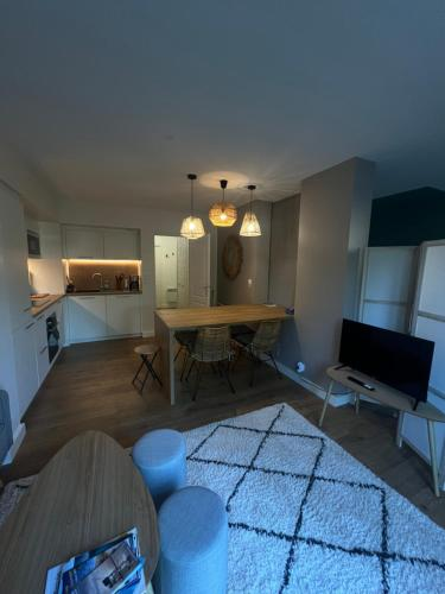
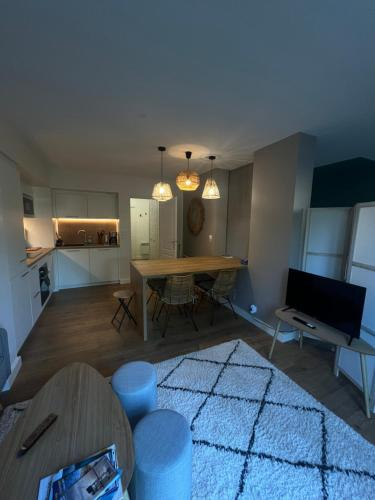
+ remote control (40, 430)
